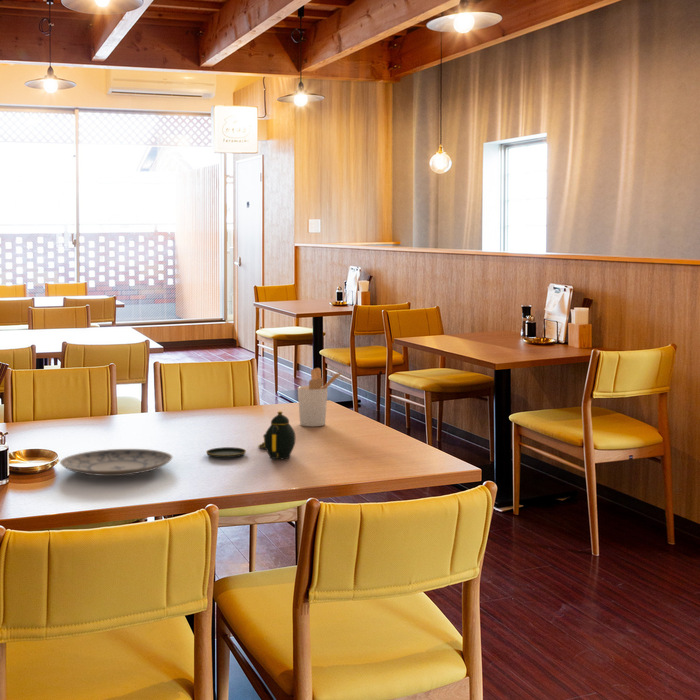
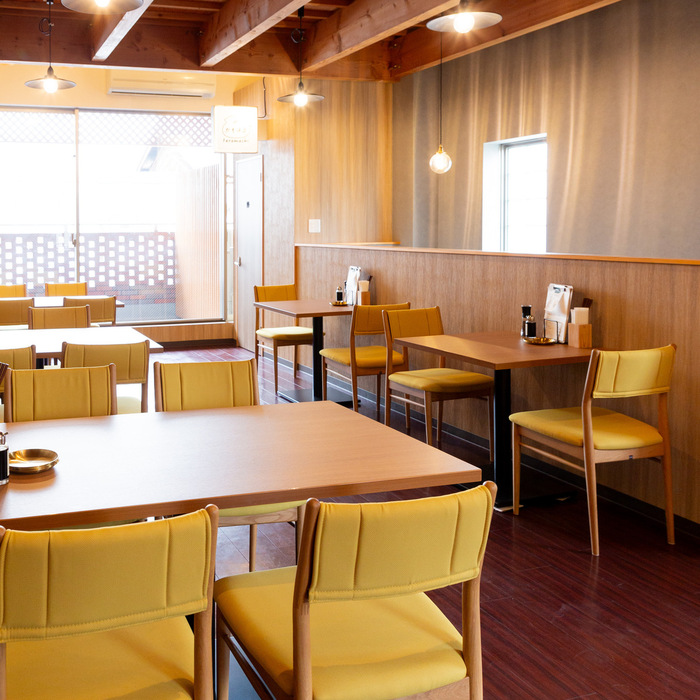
- utensil holder (320, 397)
- teapot (264, 434)
- plate (117, 464)
